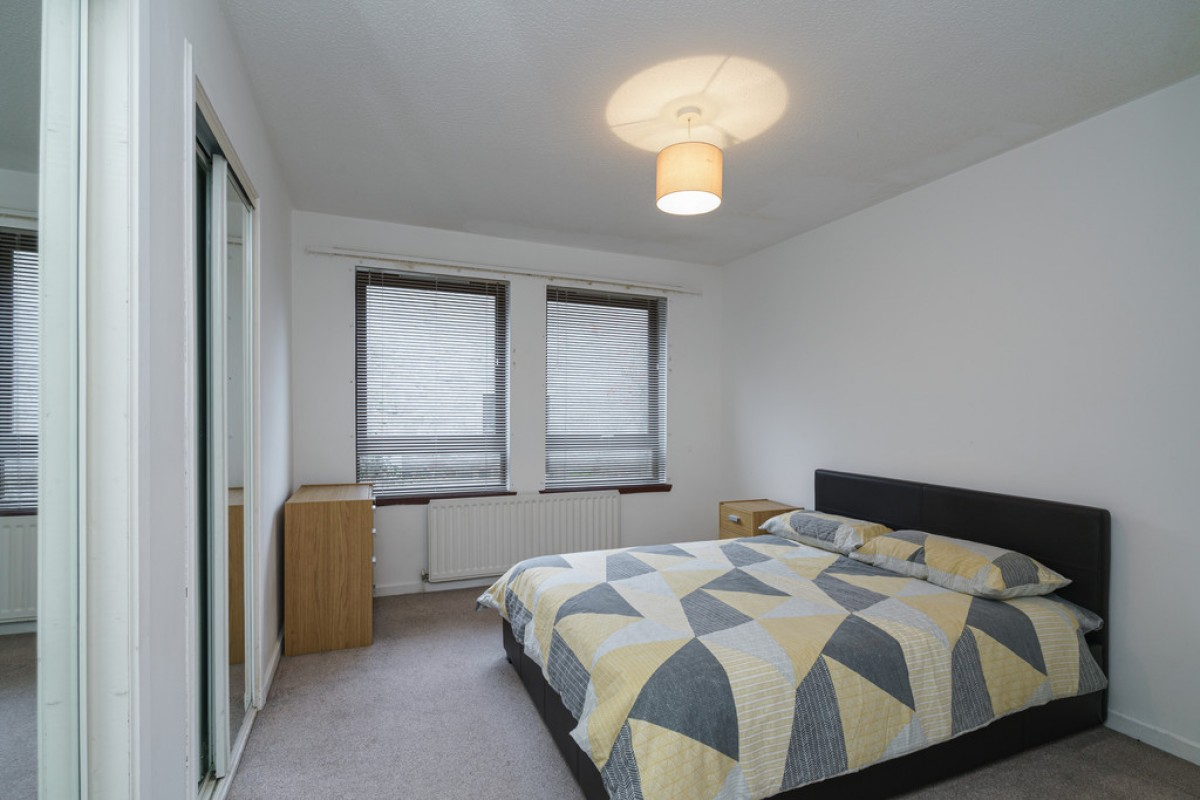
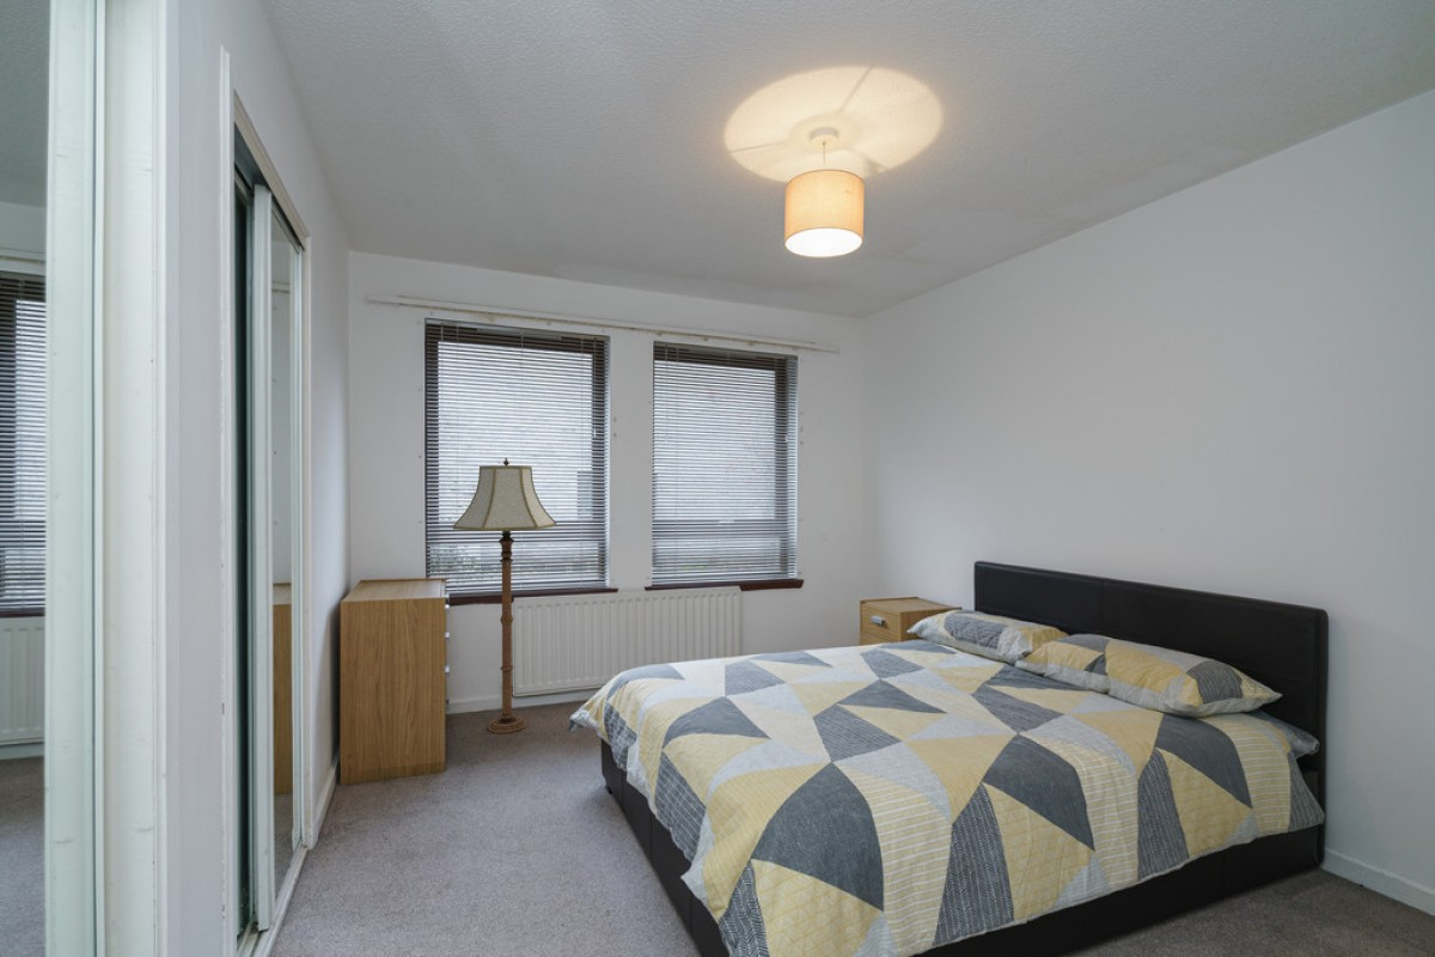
+ floor lamp (506, 591)
